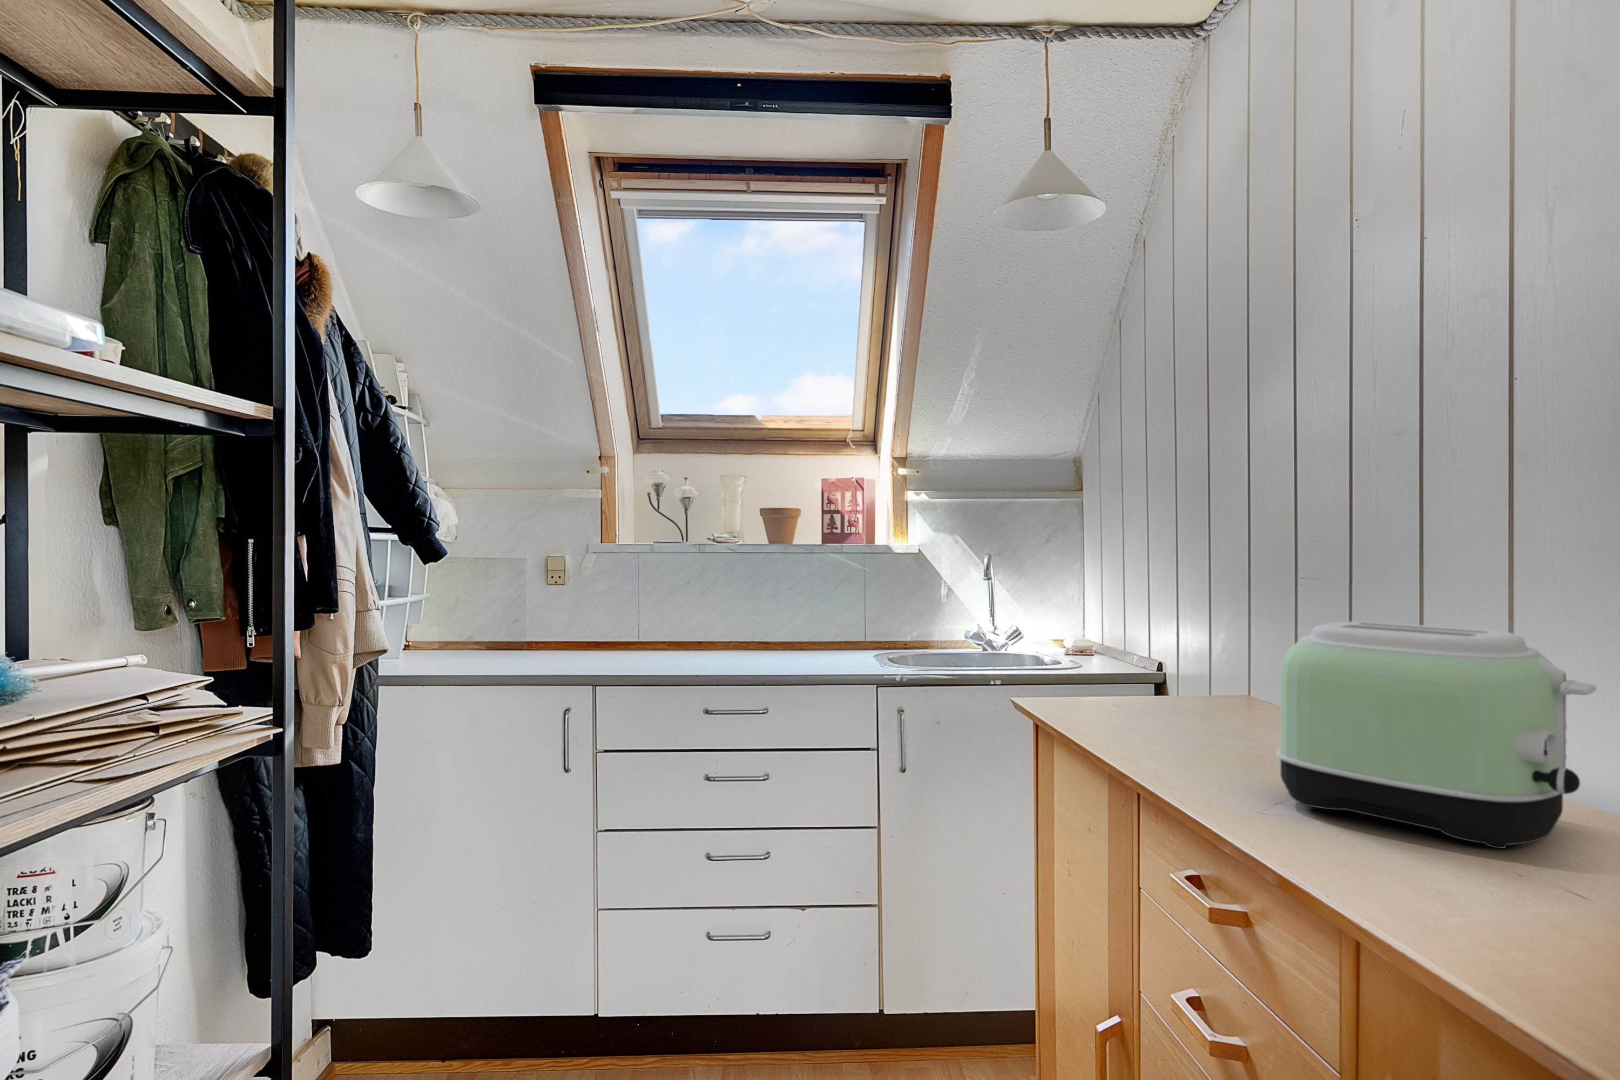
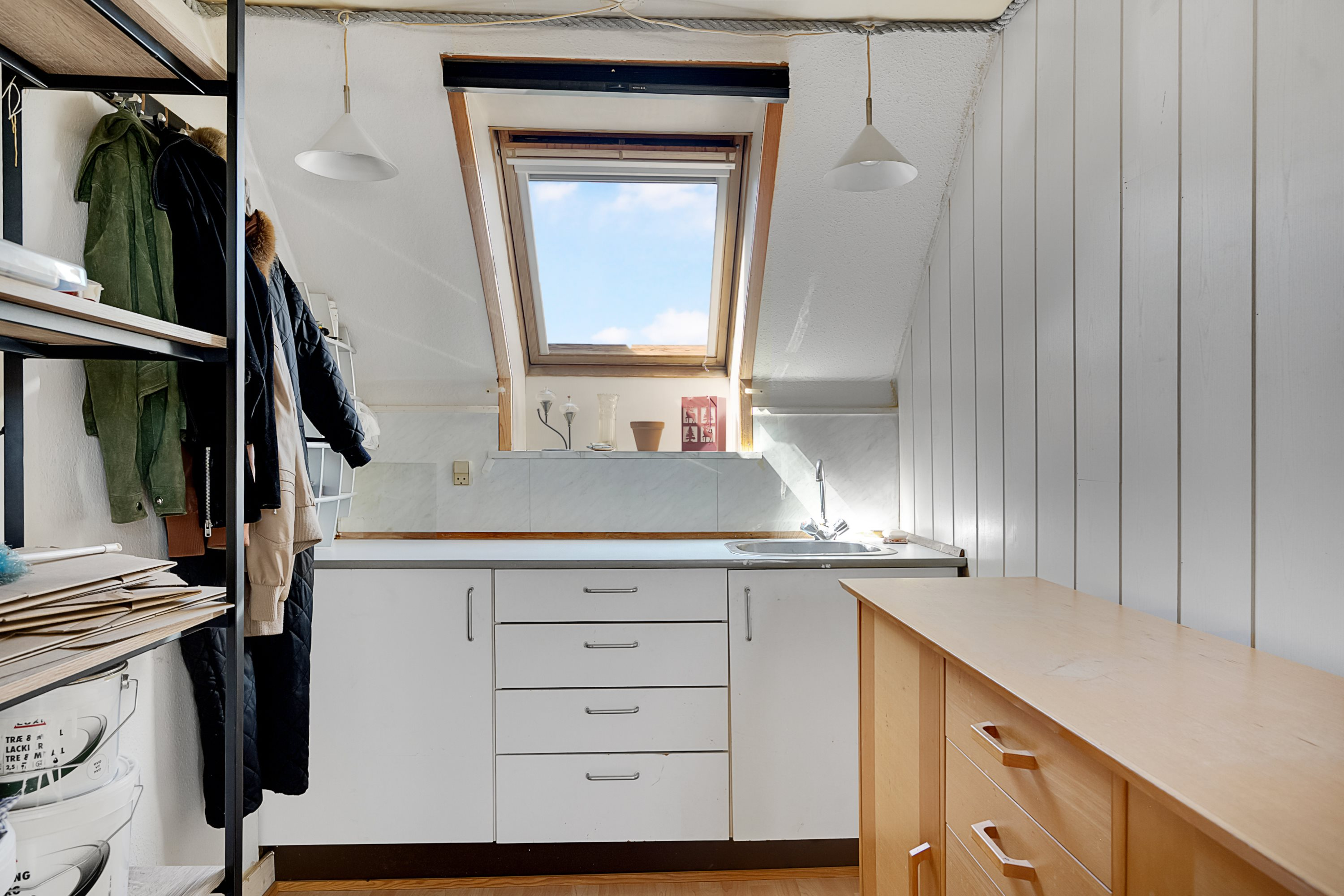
- toaster (1425, 723)
